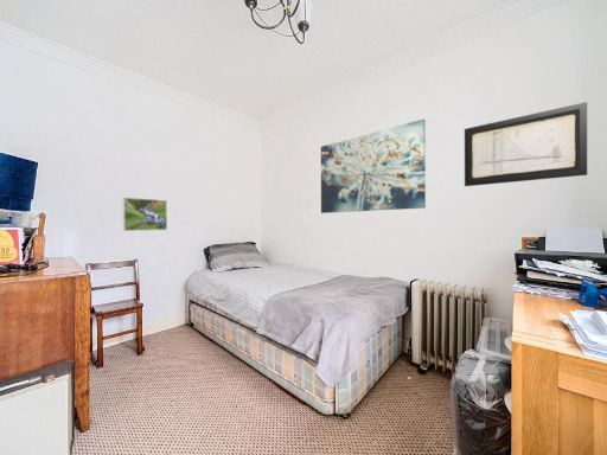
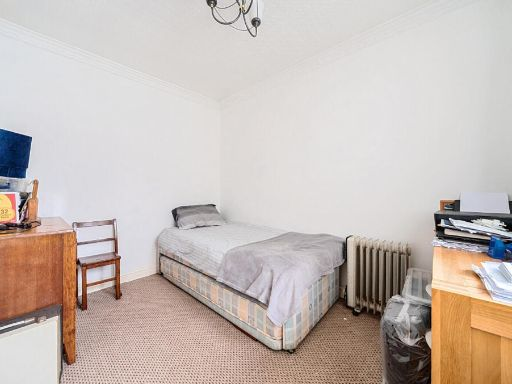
- wall art (518, 149)
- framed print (146, 214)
- wall art (365, 173)
